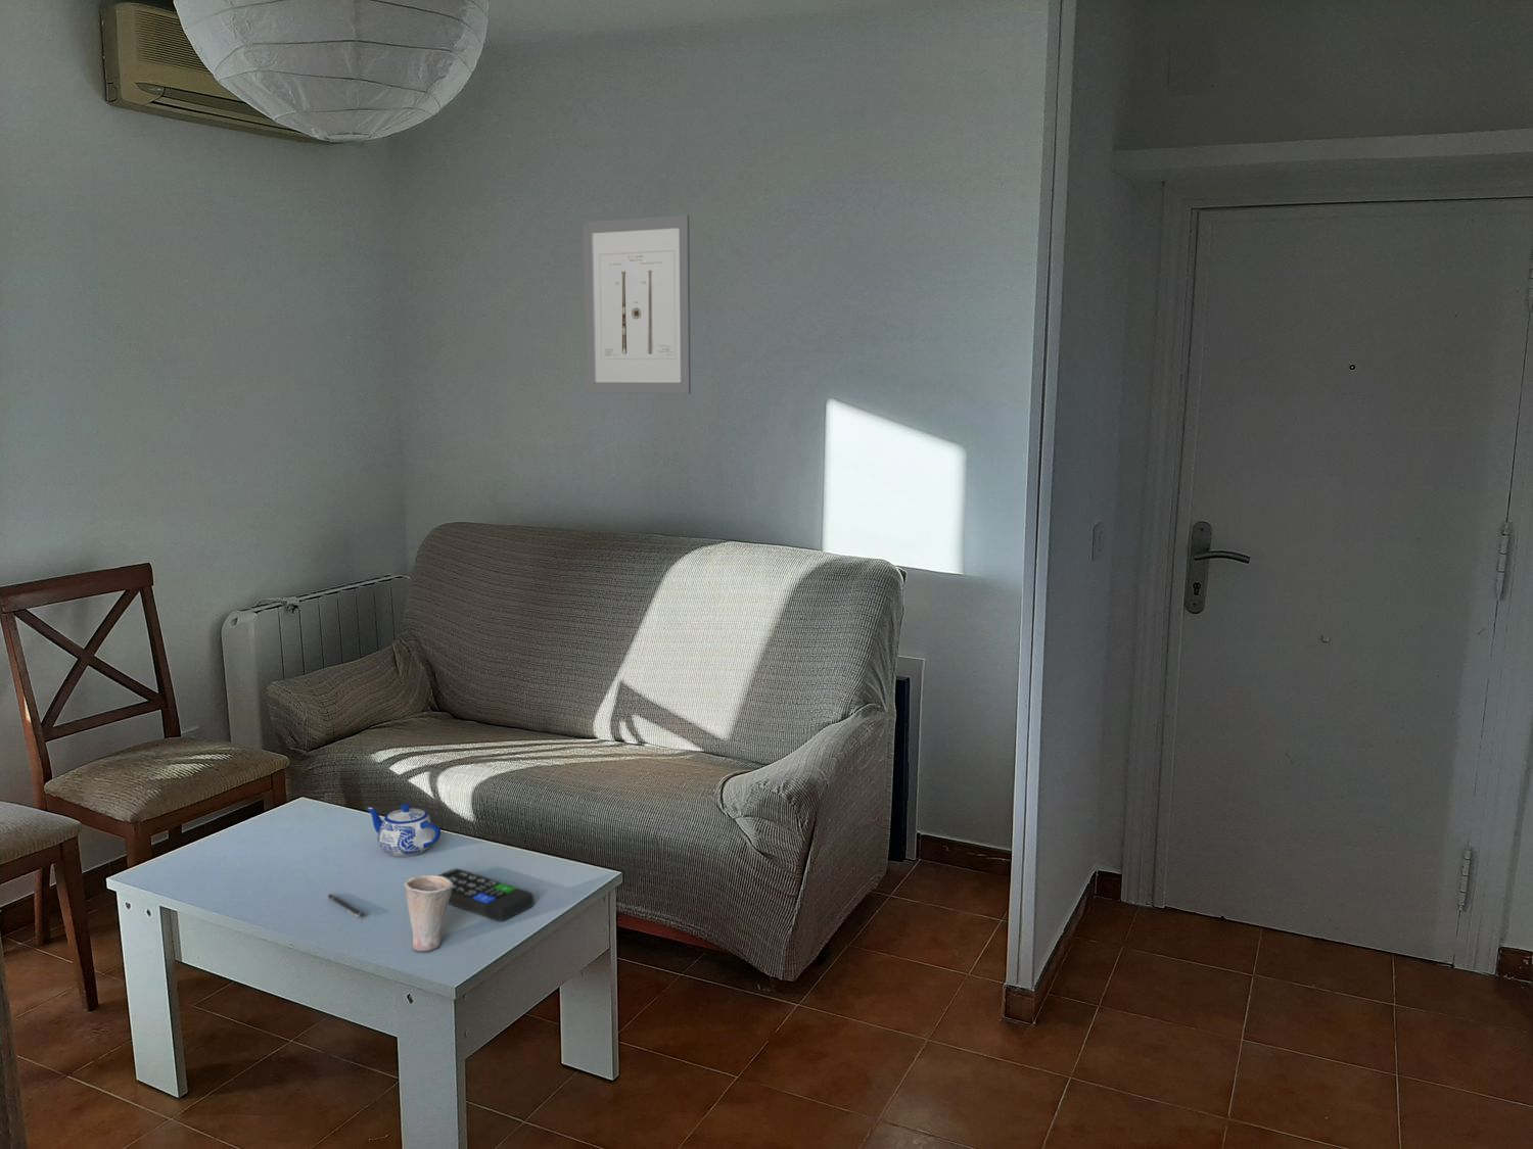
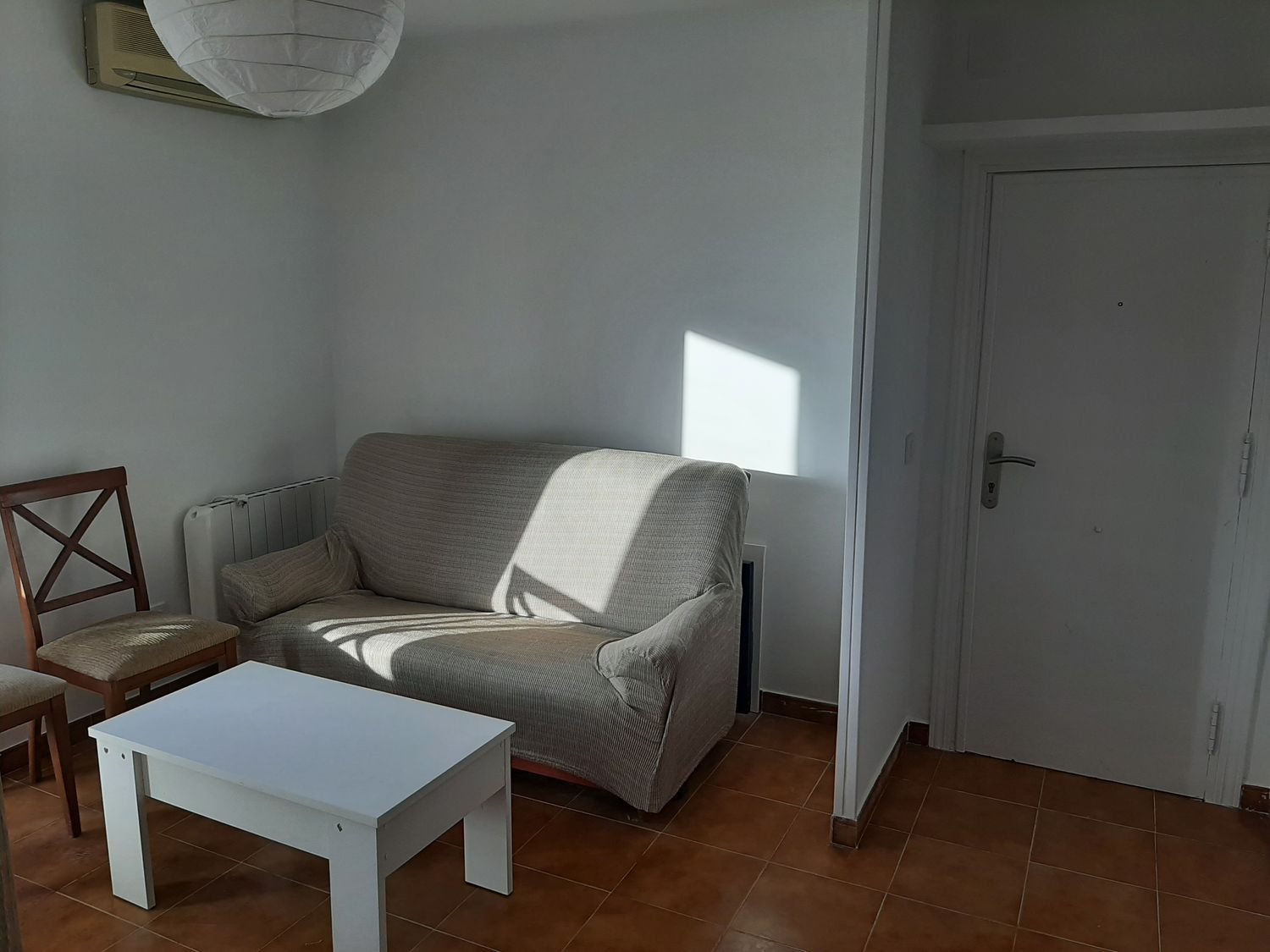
- cup (430, 914)
- remote control (477, 893)
- wall art (636, 307)
- pen (344, 904)
- teapot (403, 827)
